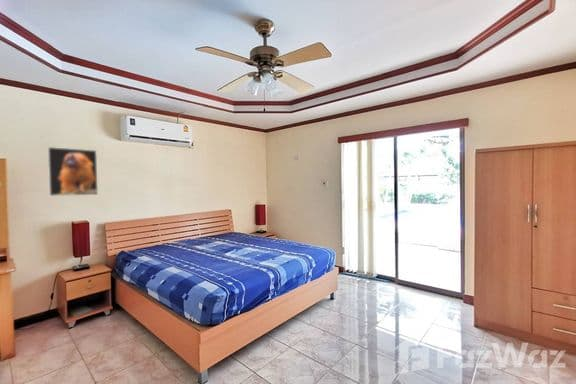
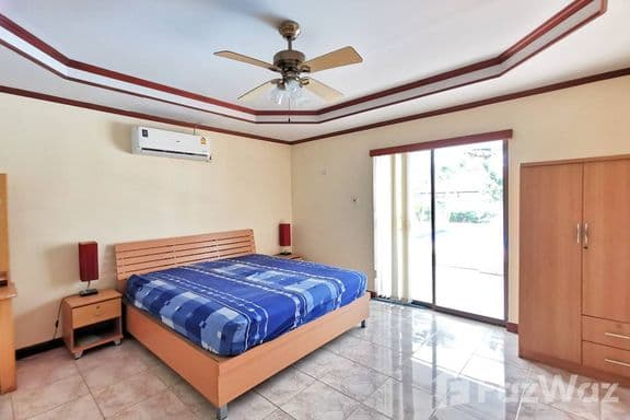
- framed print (74, 172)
